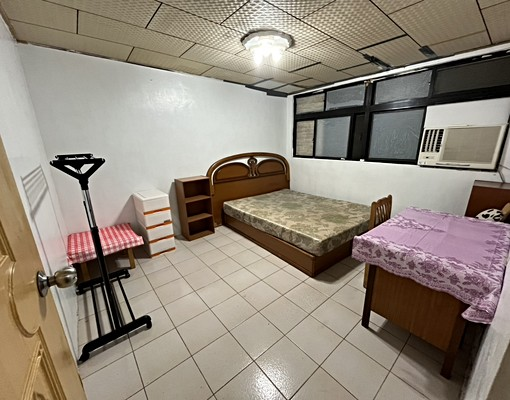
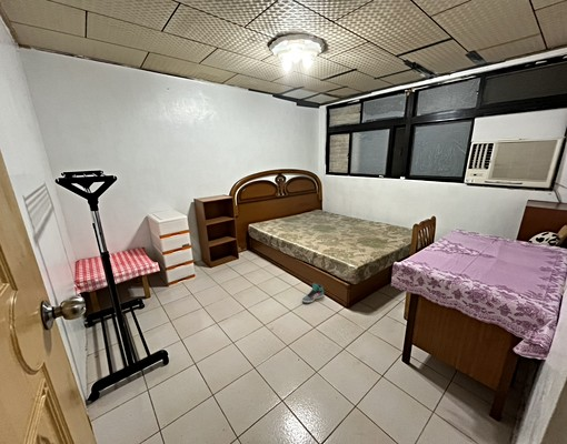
+ sneaker (312, 291)
